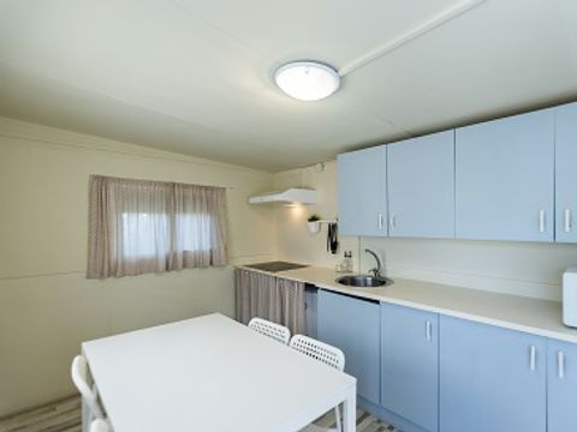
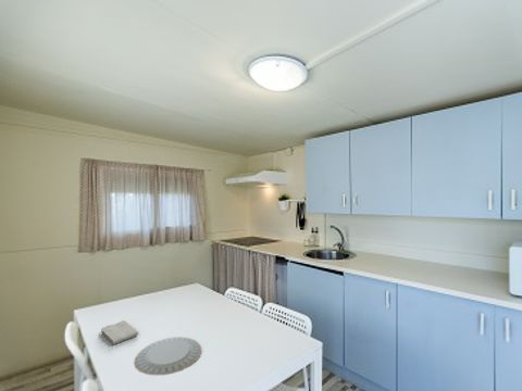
+ chinaware (169, 353)
+ washcloth (119, 331)
